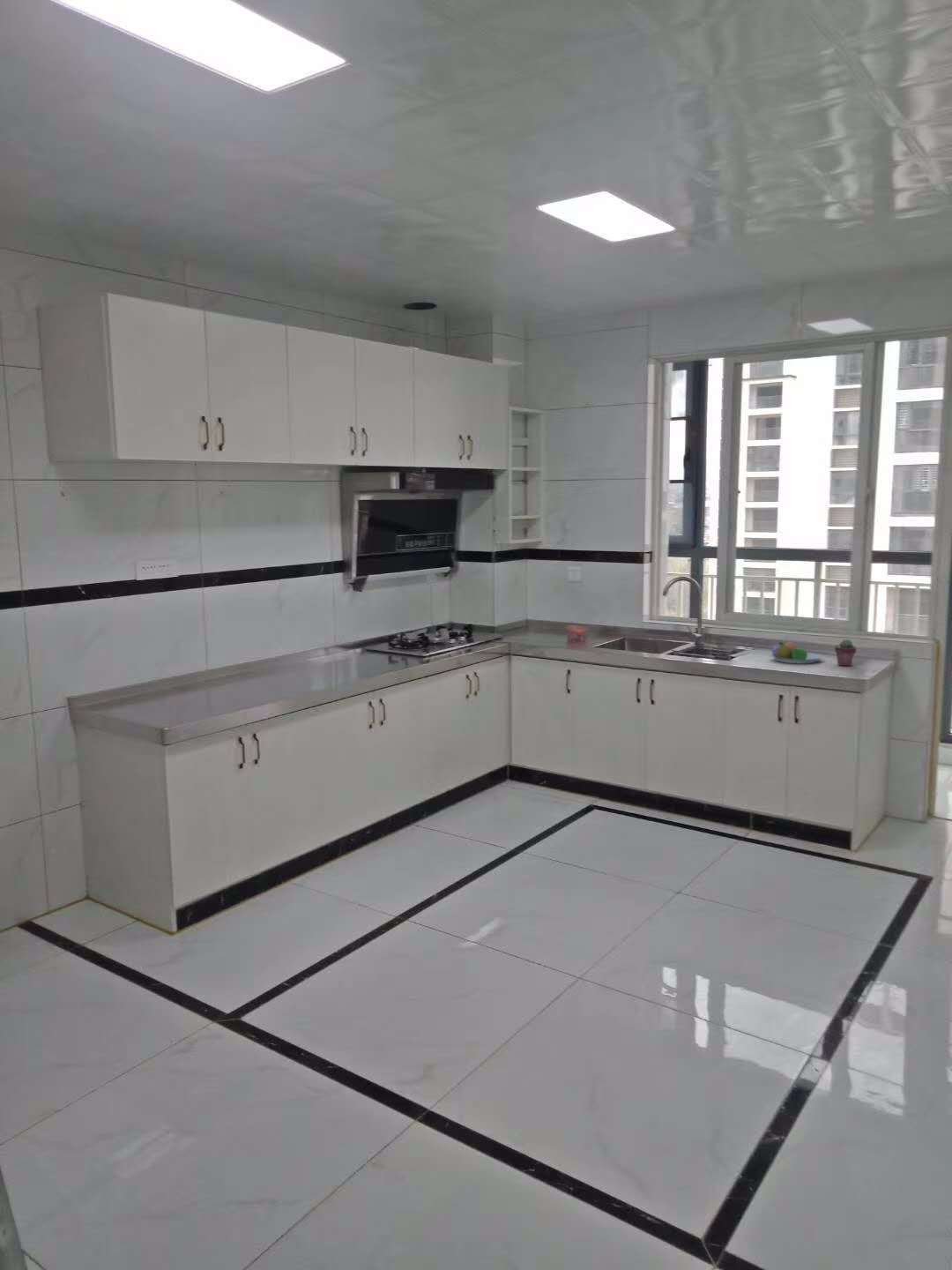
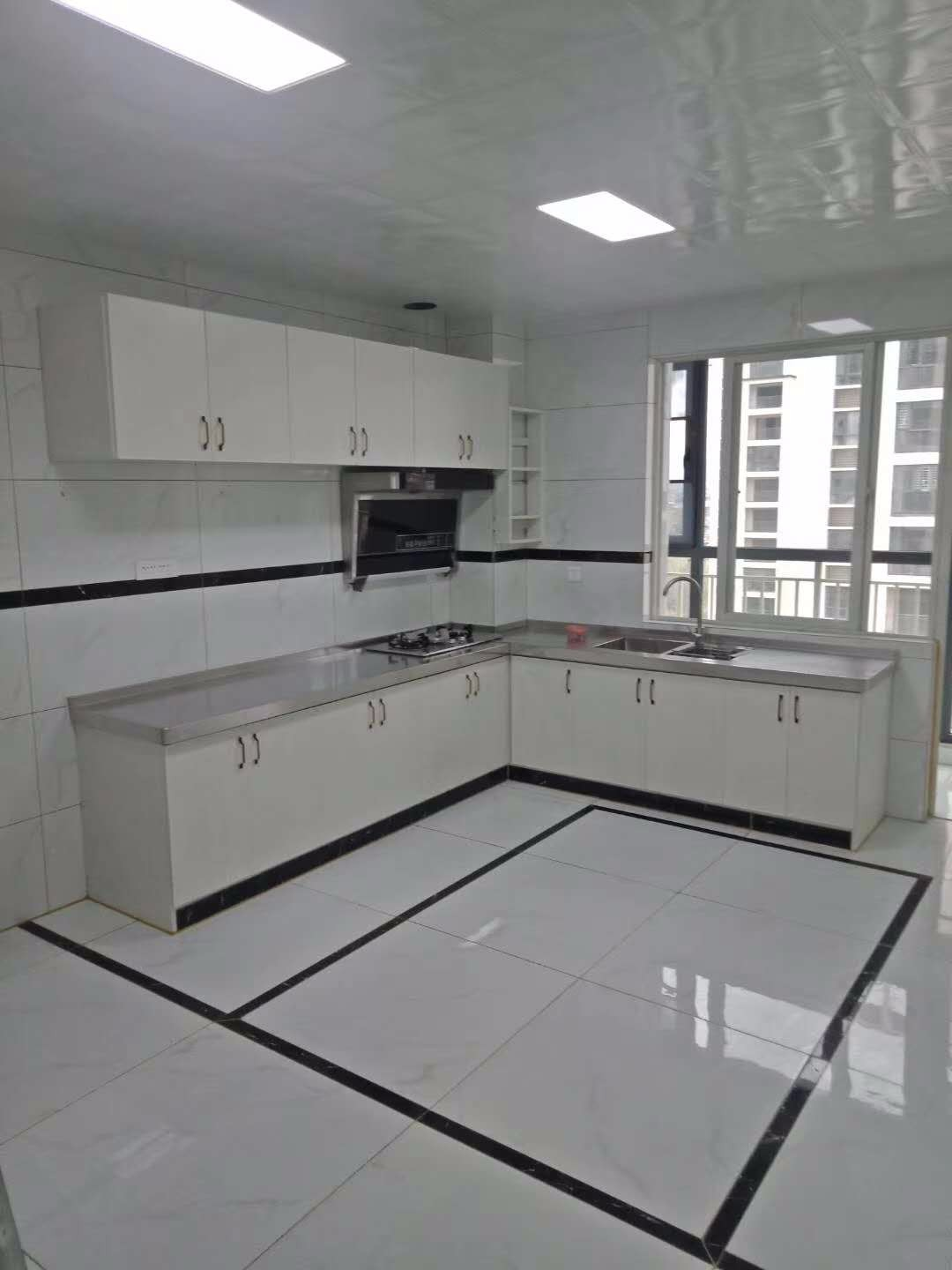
- potted succulent (845, 652)
- fruit bowl (795, 651)
